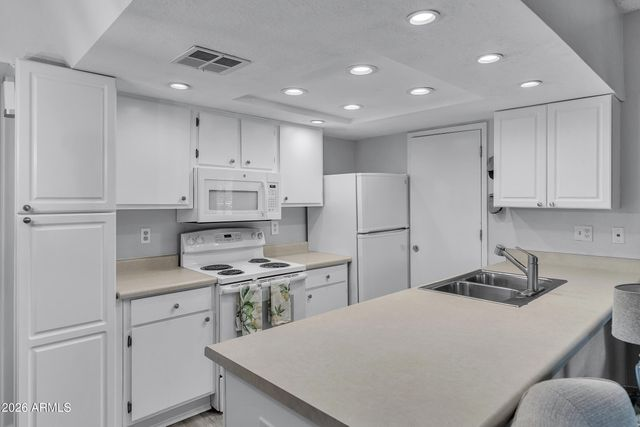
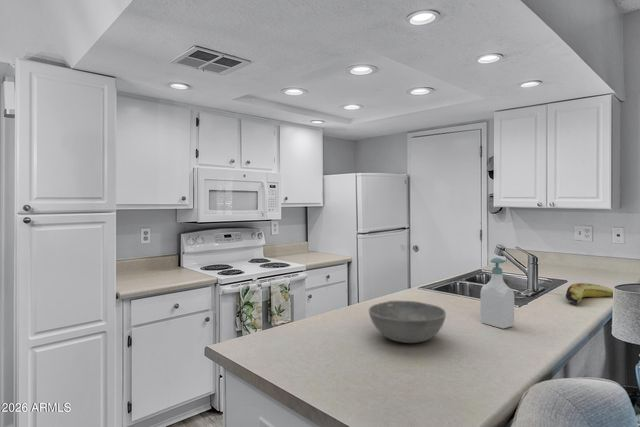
+ banana (593, 292)
+ bowl (406, 323)
+ soap bottle (498, 290)
